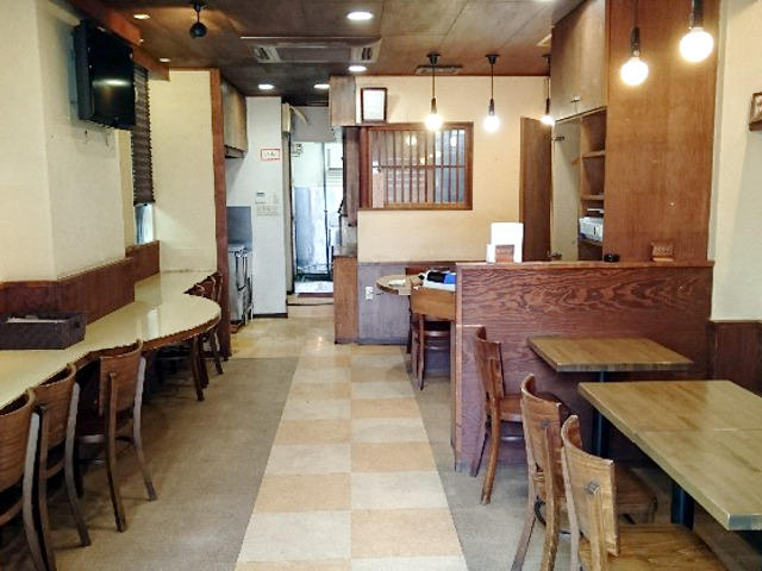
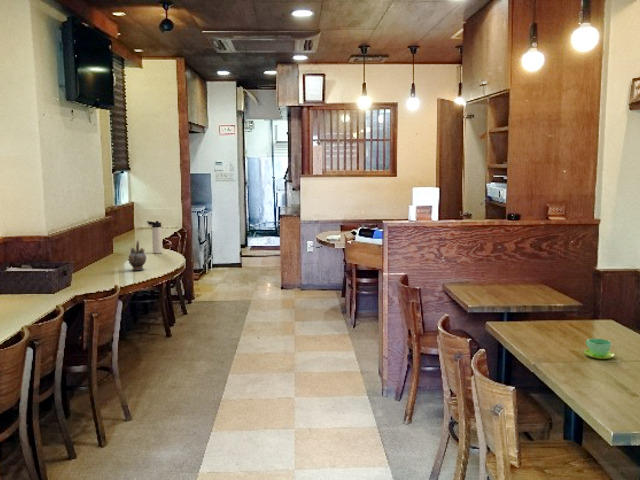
+ cup (598, 348)
+ teapot (136, 255)
+ thermos bottle (154, 237)
